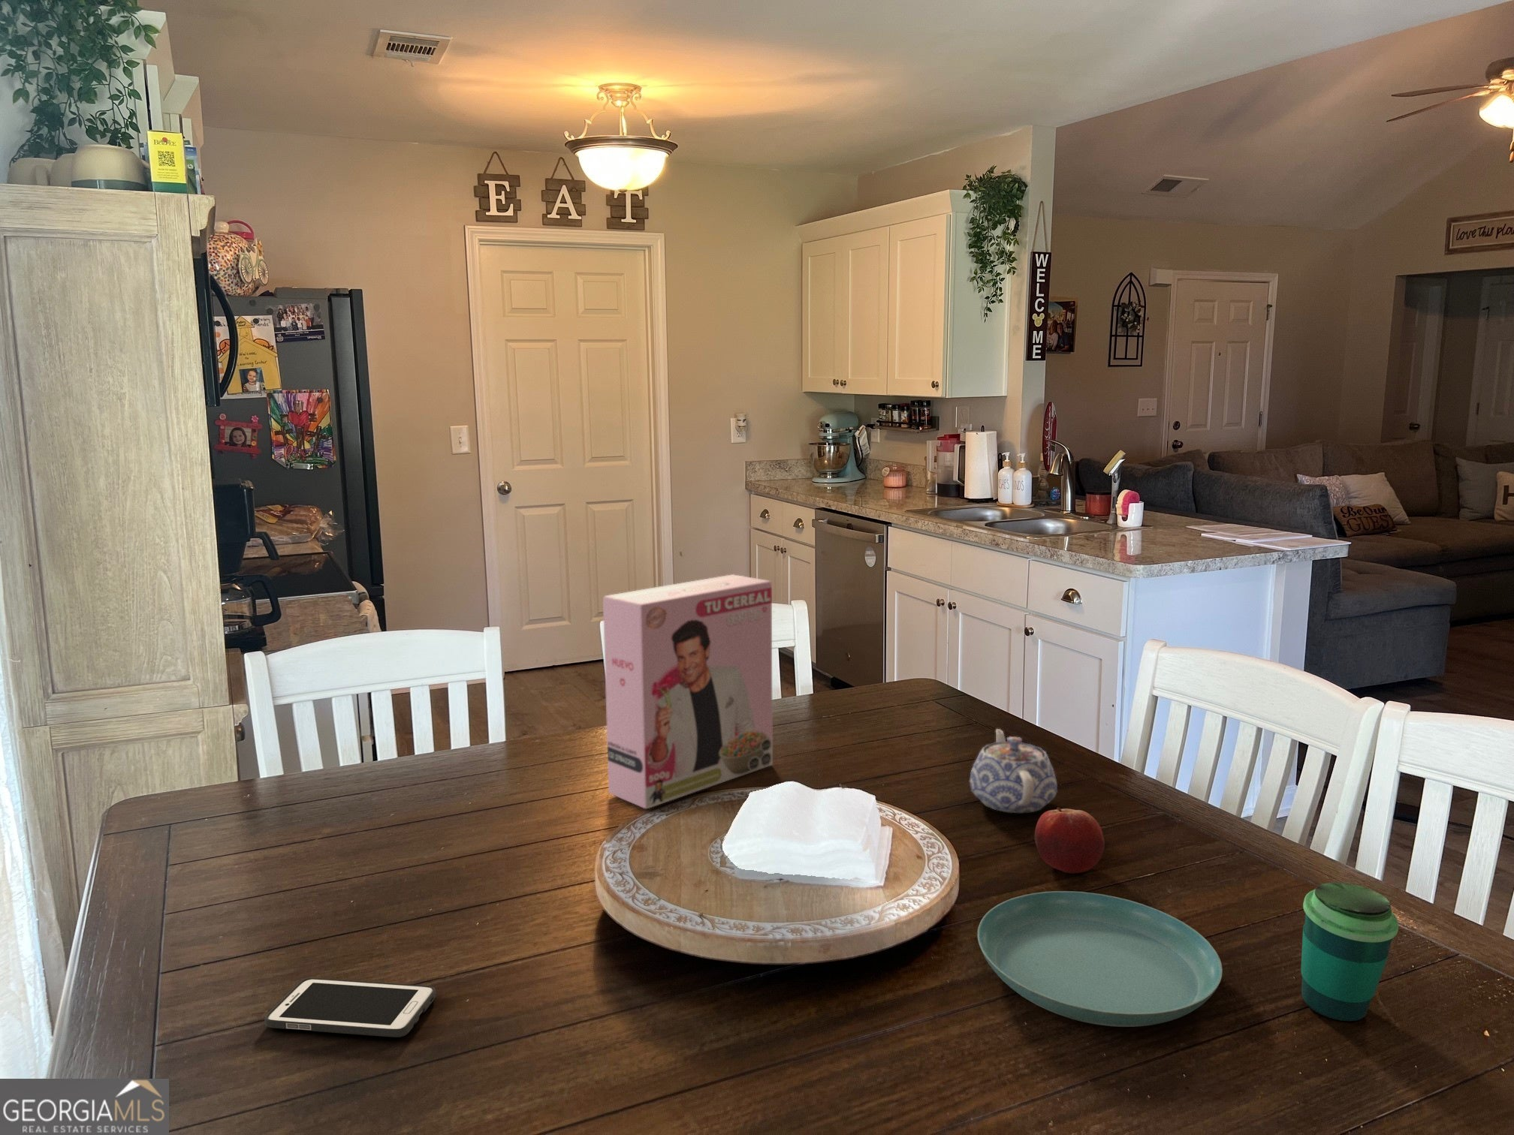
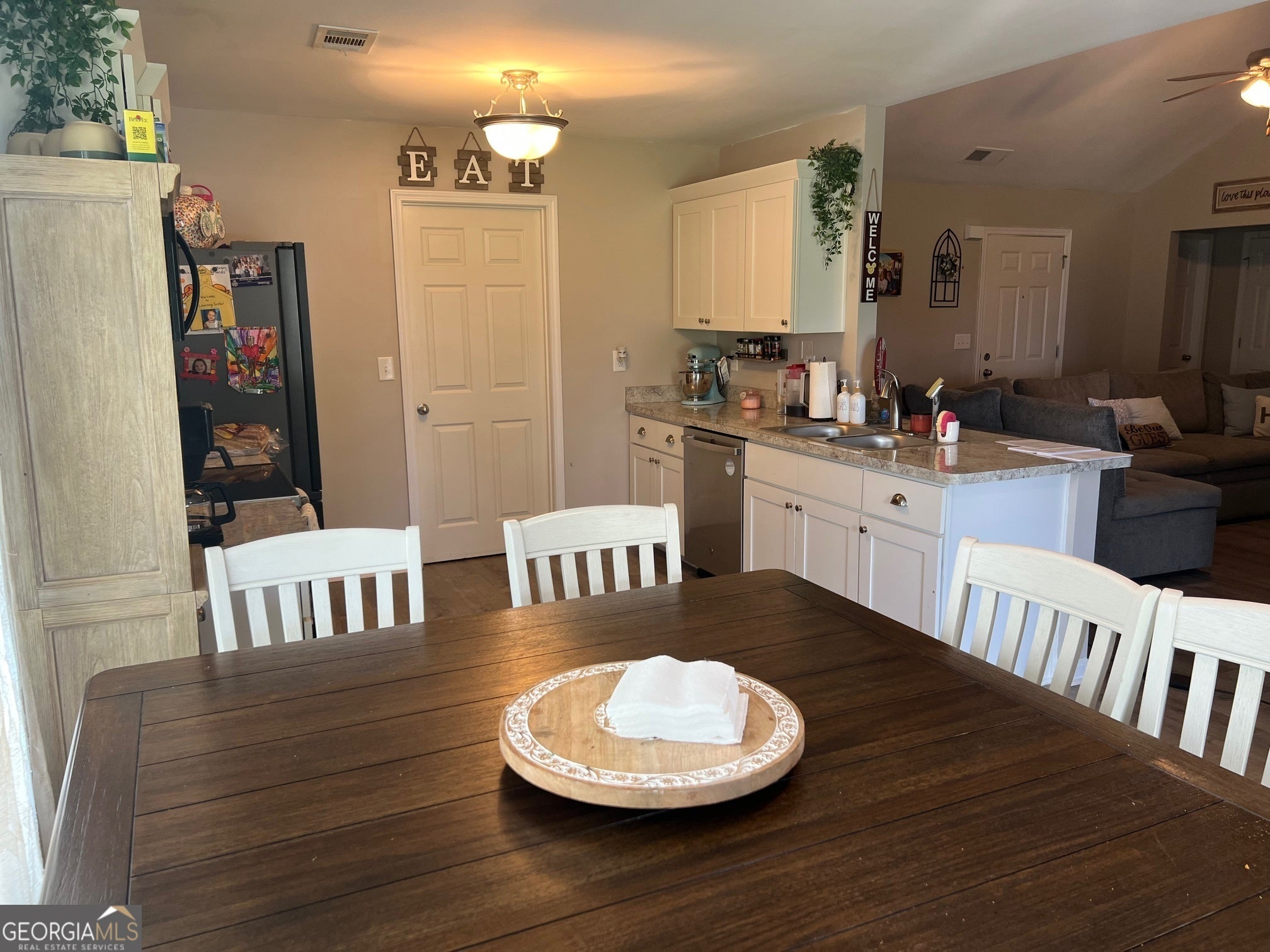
- saucer (1094, 959)
- cell phone (352, 1006)
- cup (1346, 954)
- fruit (1068, 838)
- cereal box (691, 684)
- teapot (1012, 769)
